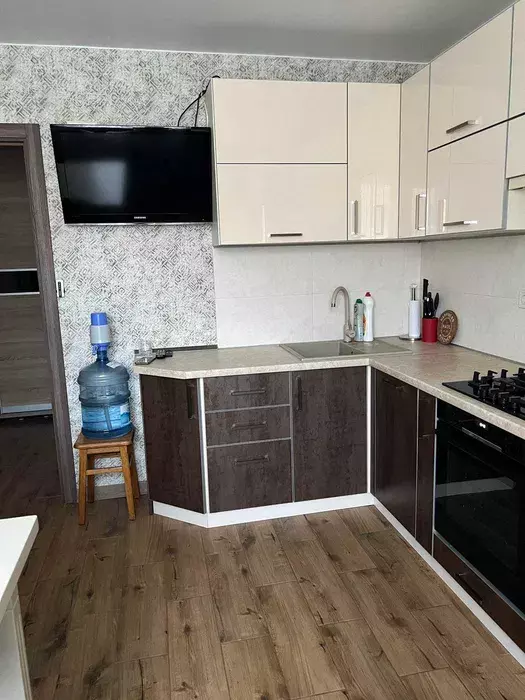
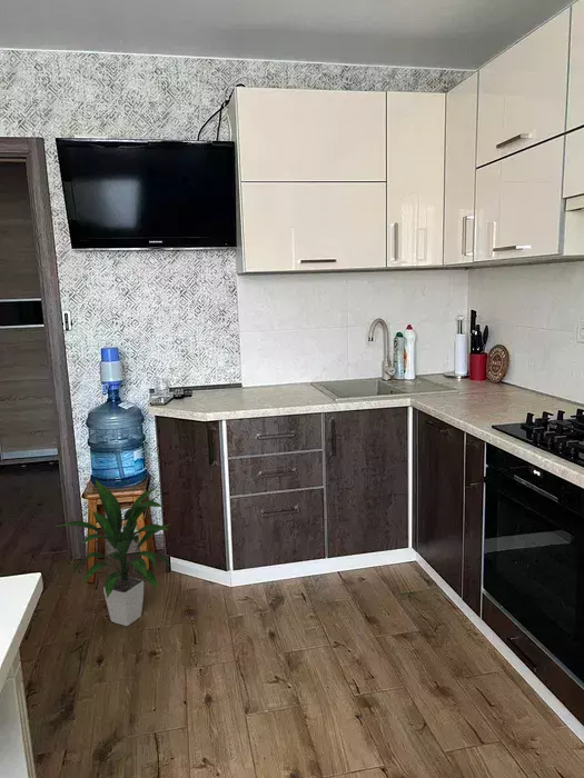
+ indoor plant (127, 551)
